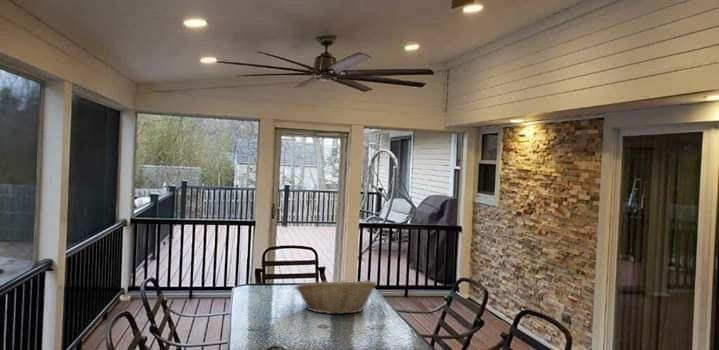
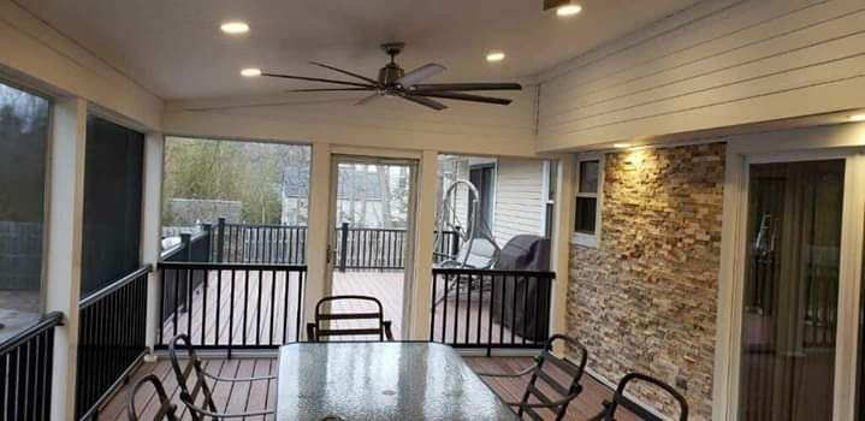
- fruit basket (336, 292)
